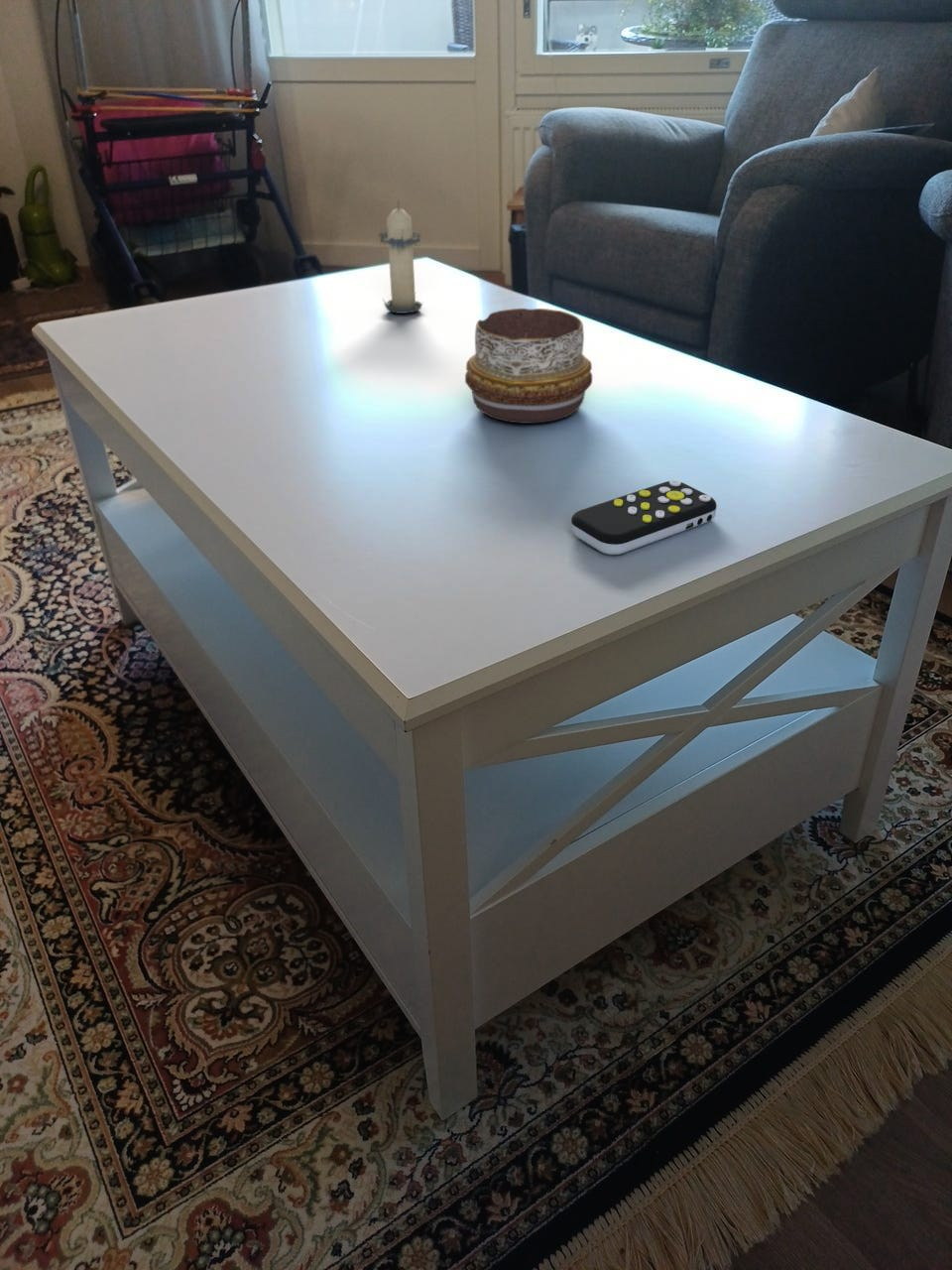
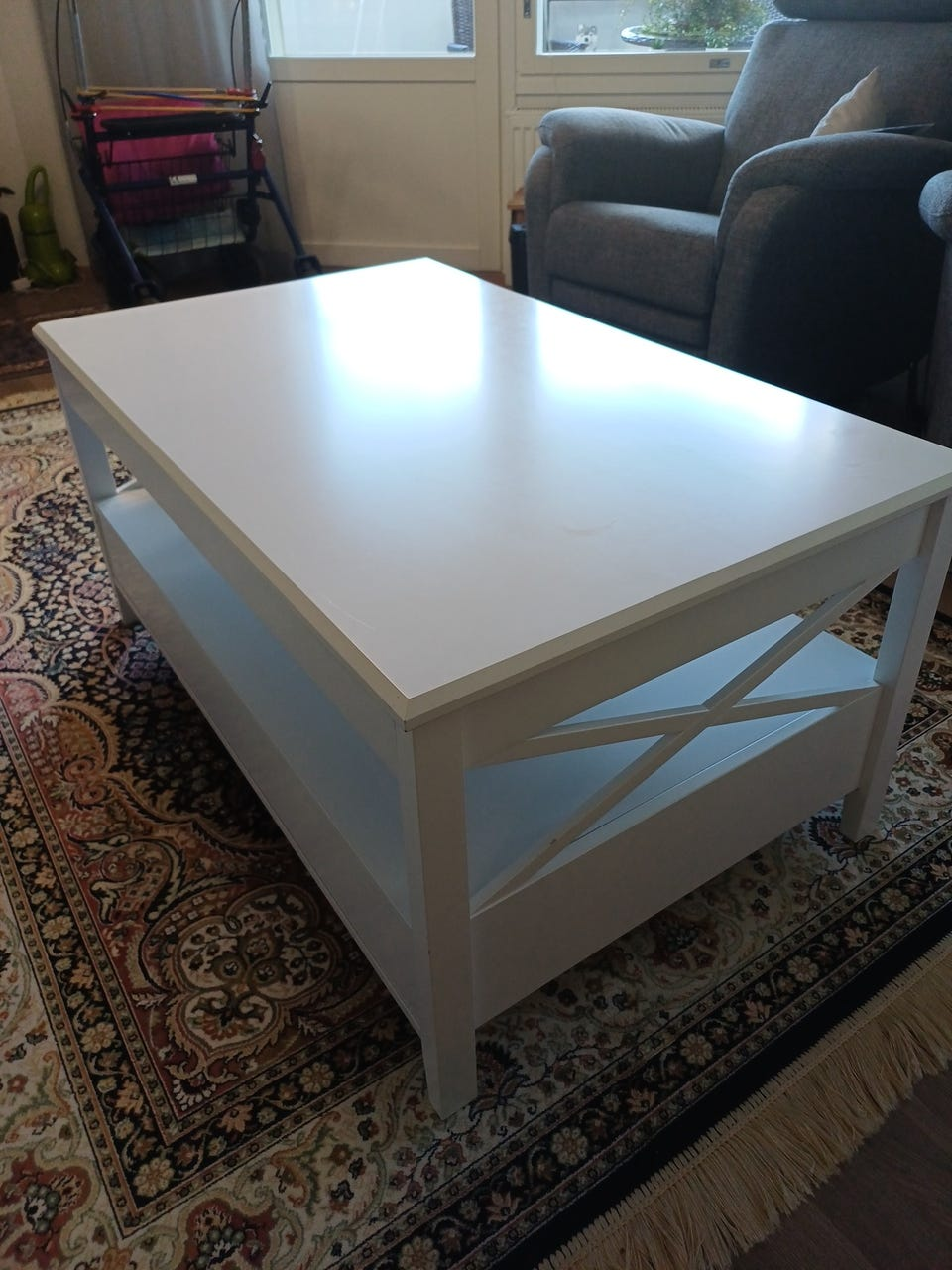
- decorative bowl (529, 366)
- remote control (644, 515)
- candle (401, 257)
